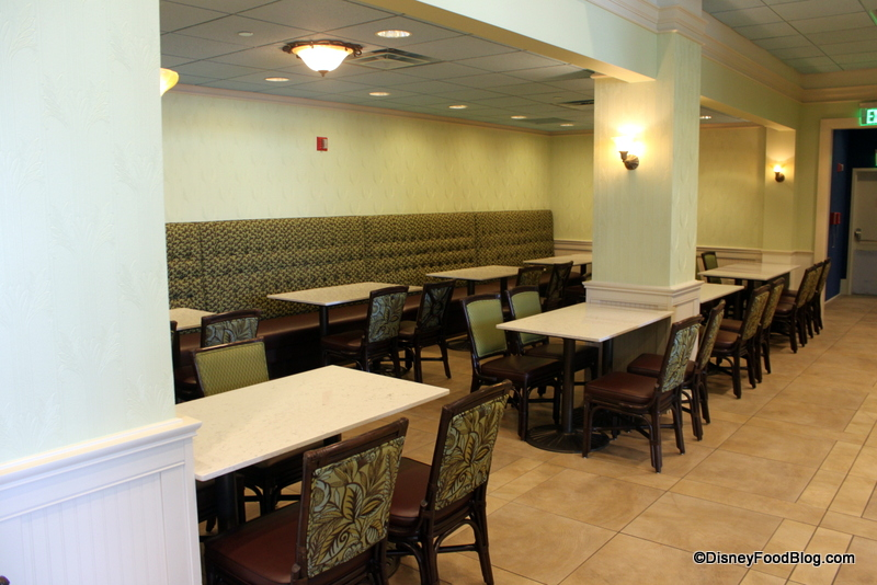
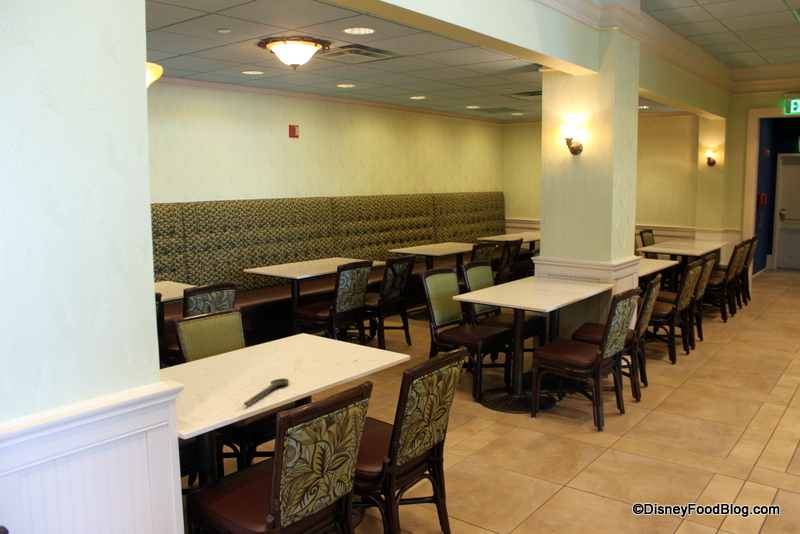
+ wooden spoon (266, 391)
